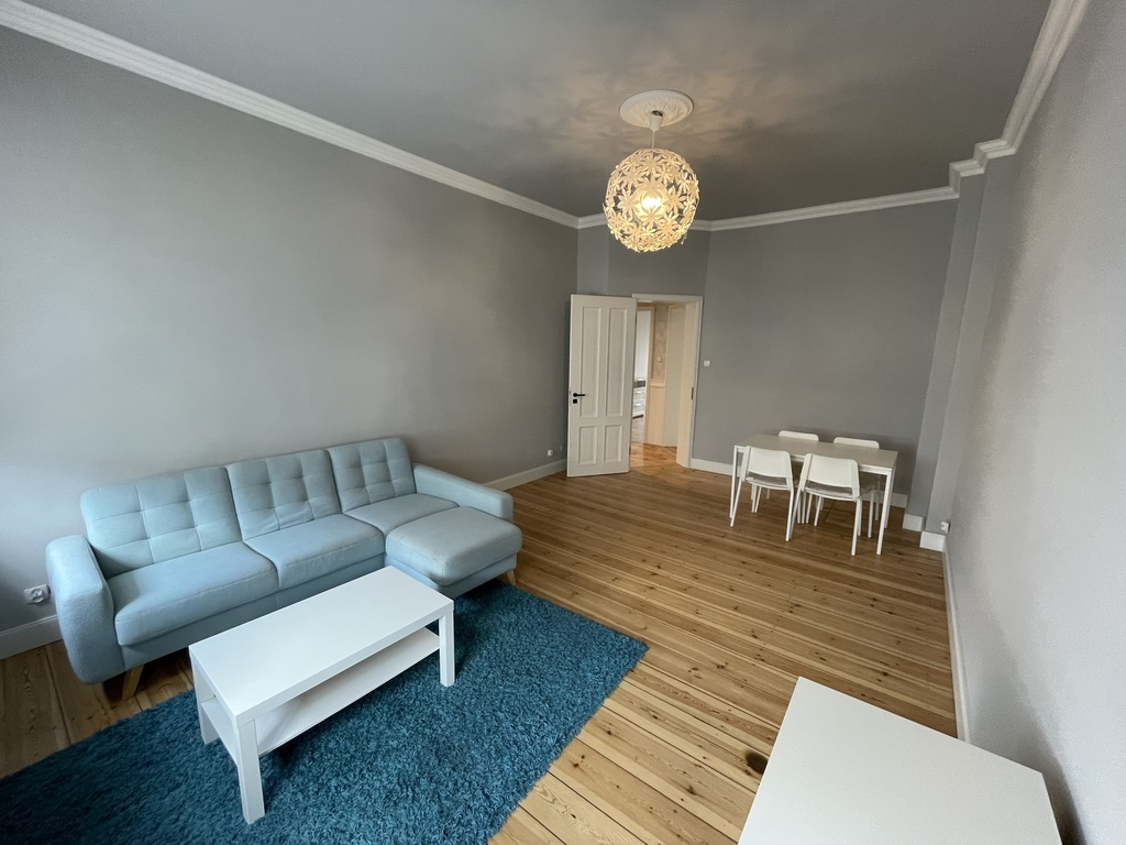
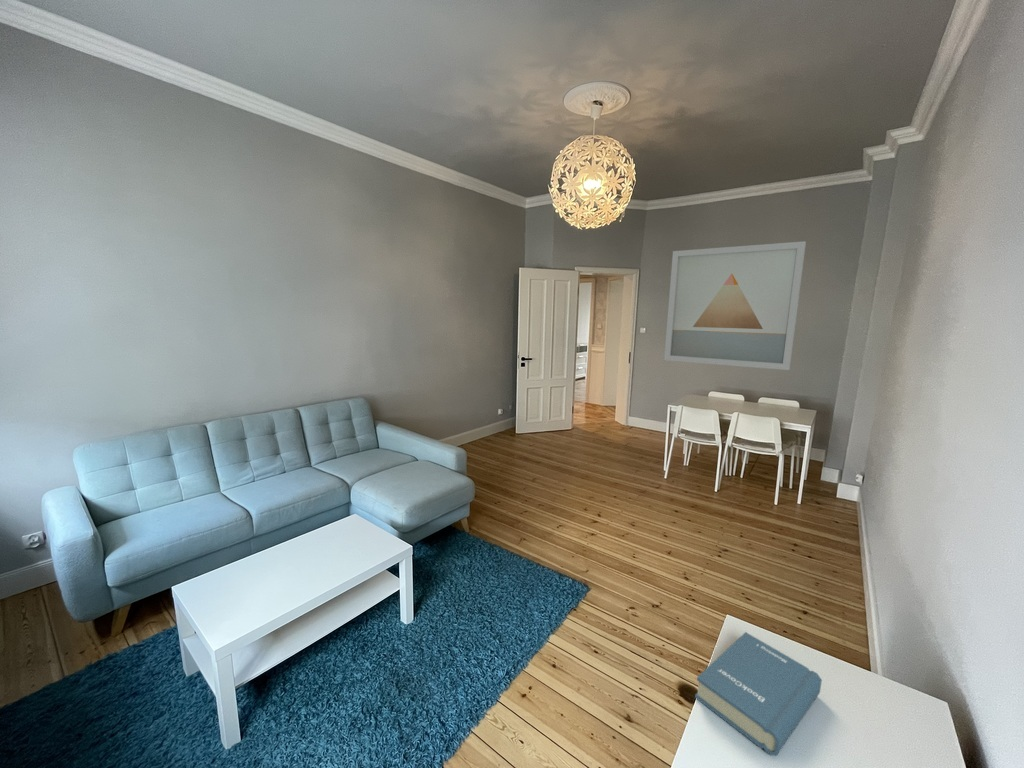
+ hardback book (758, 686)
+ wall art (728, 307)
